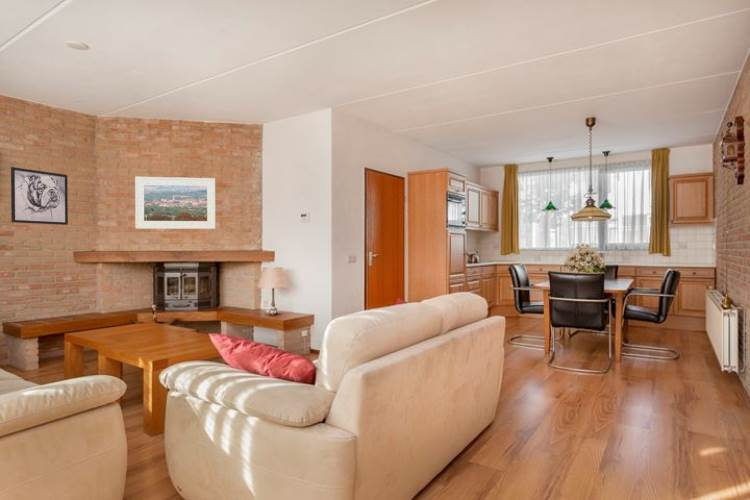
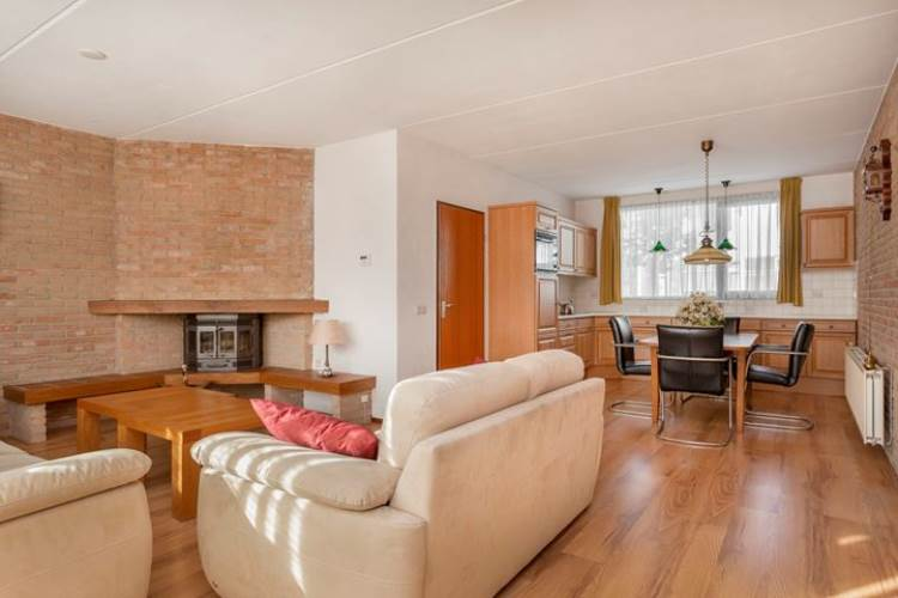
- wall art (40, 197)
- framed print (176, 203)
